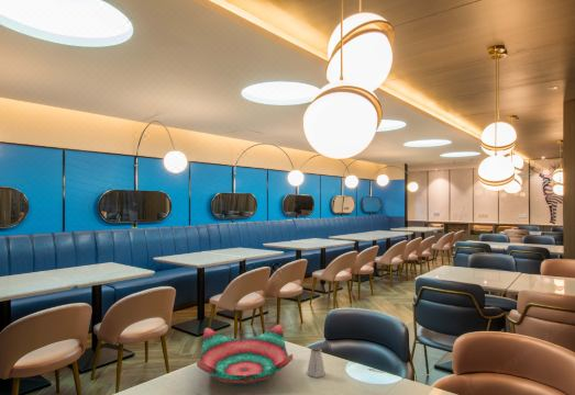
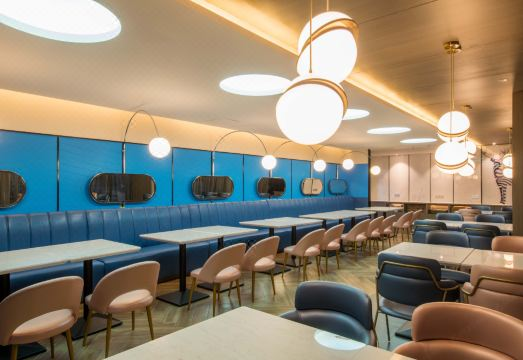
- decorative bowl (244, 357)
- saltshaker (316, 360)
